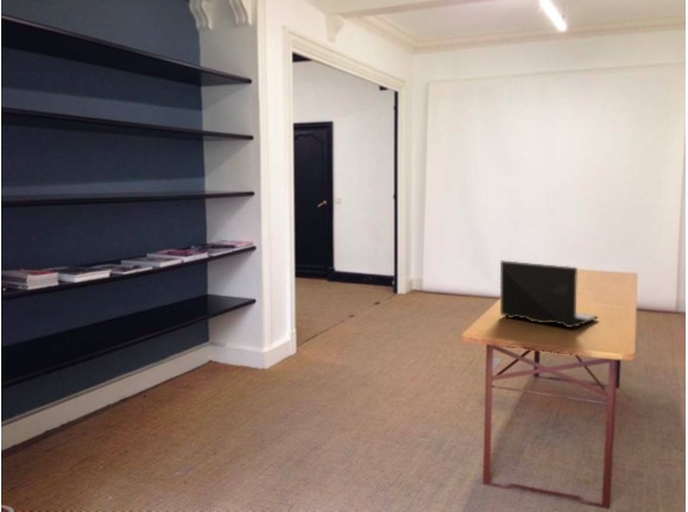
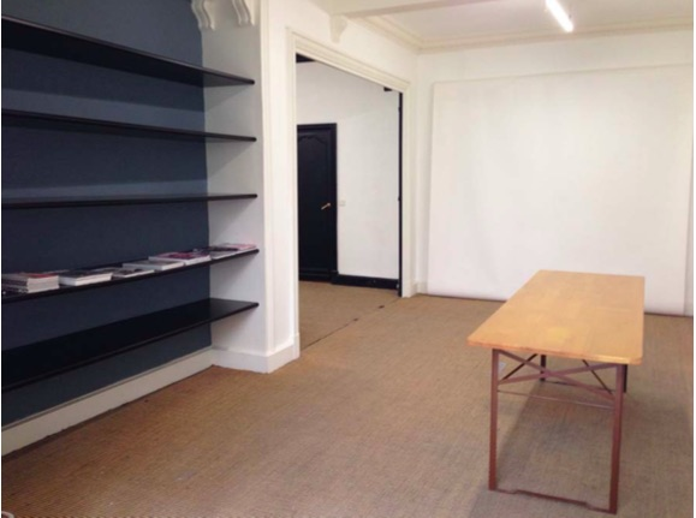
- laptop (549, 290)
